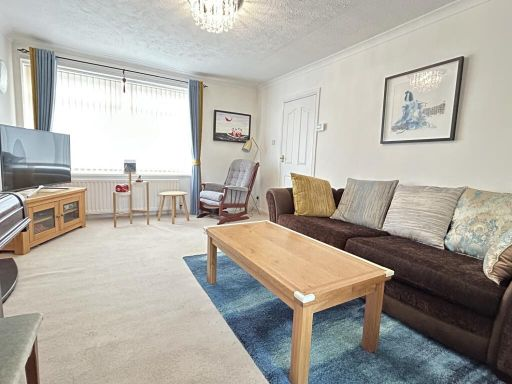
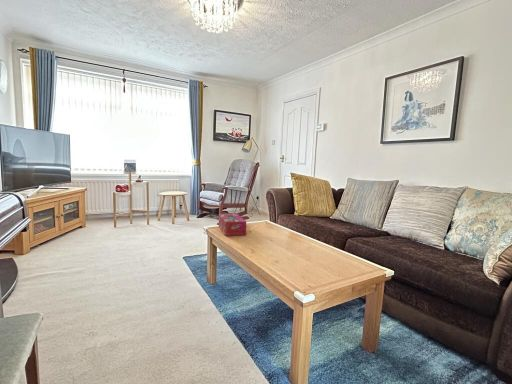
+ tissue box (231, 223)
